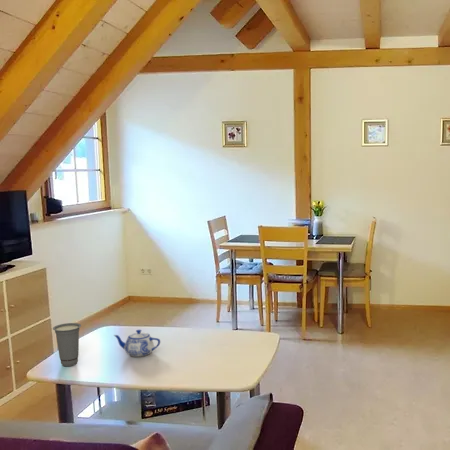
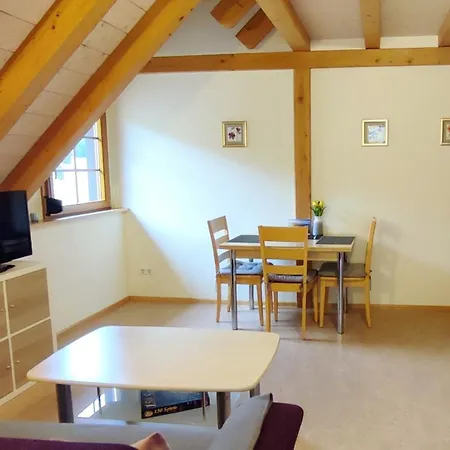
- cup (68, 345)
- teapot (136, 341)
